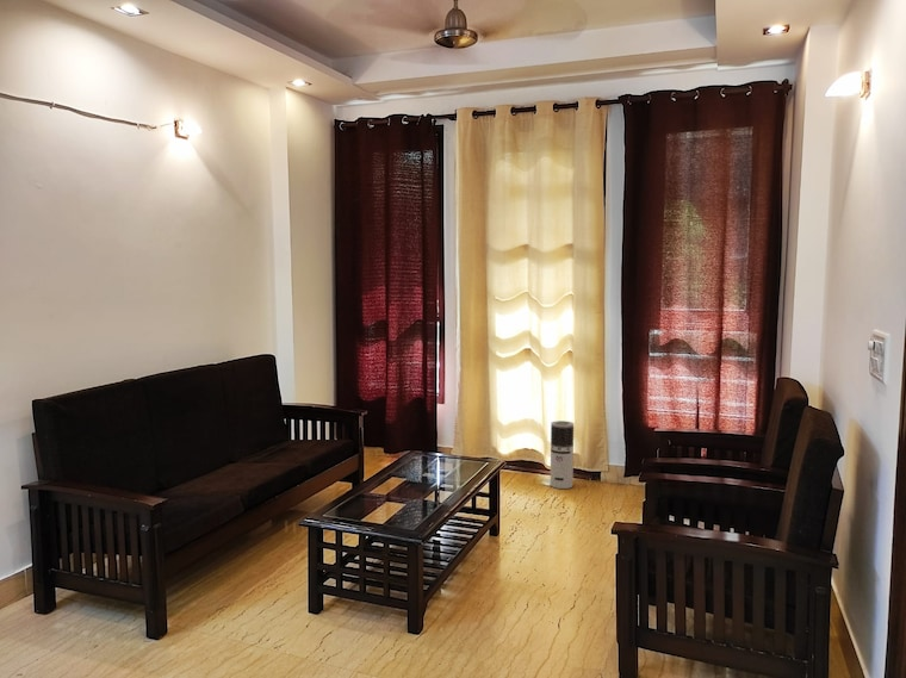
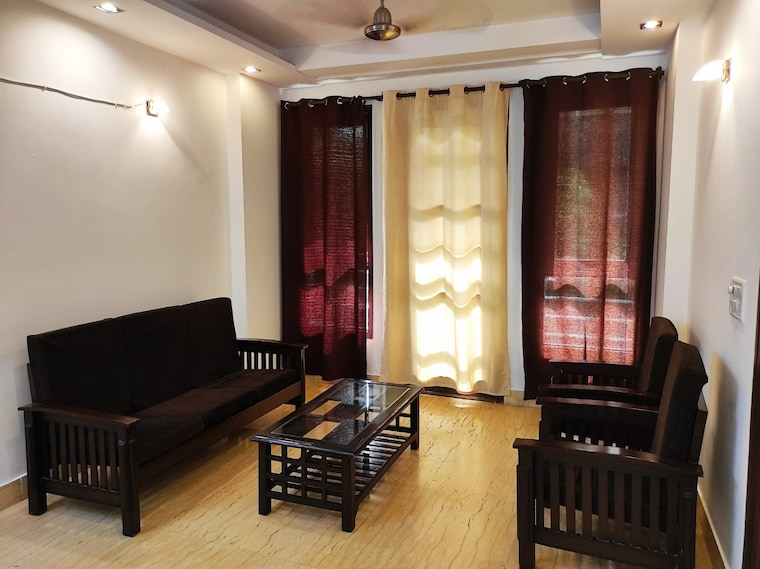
- air purifier (561, 454)
